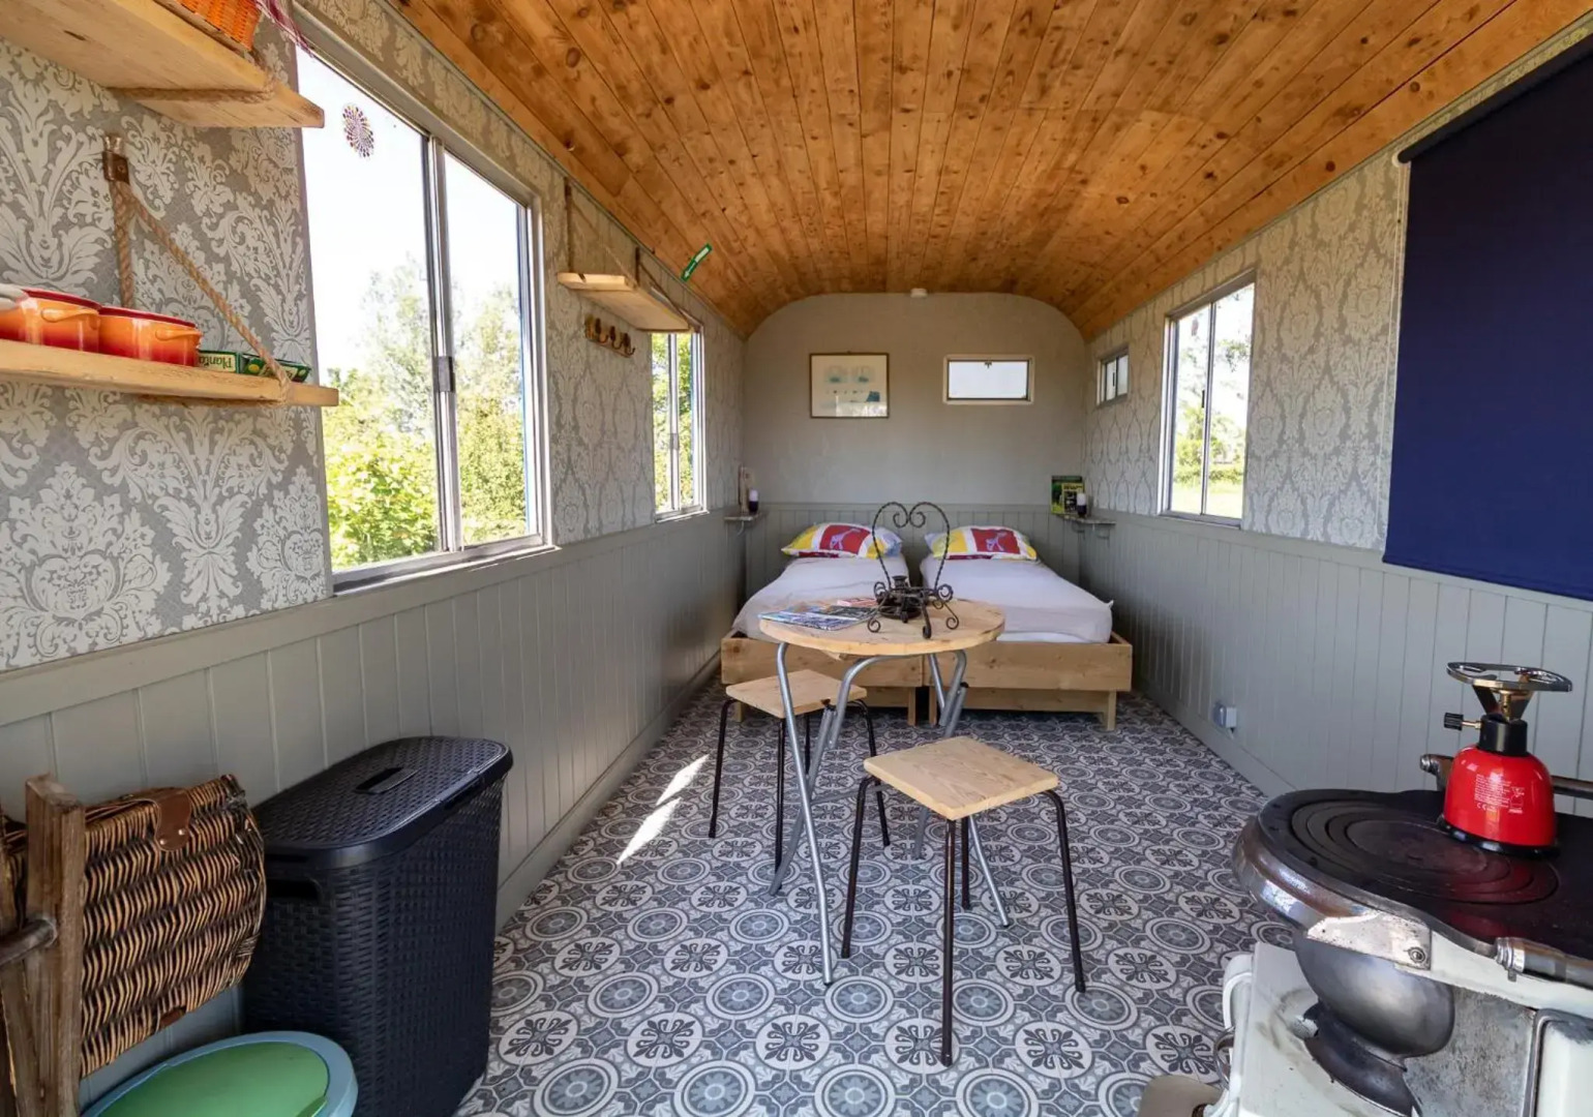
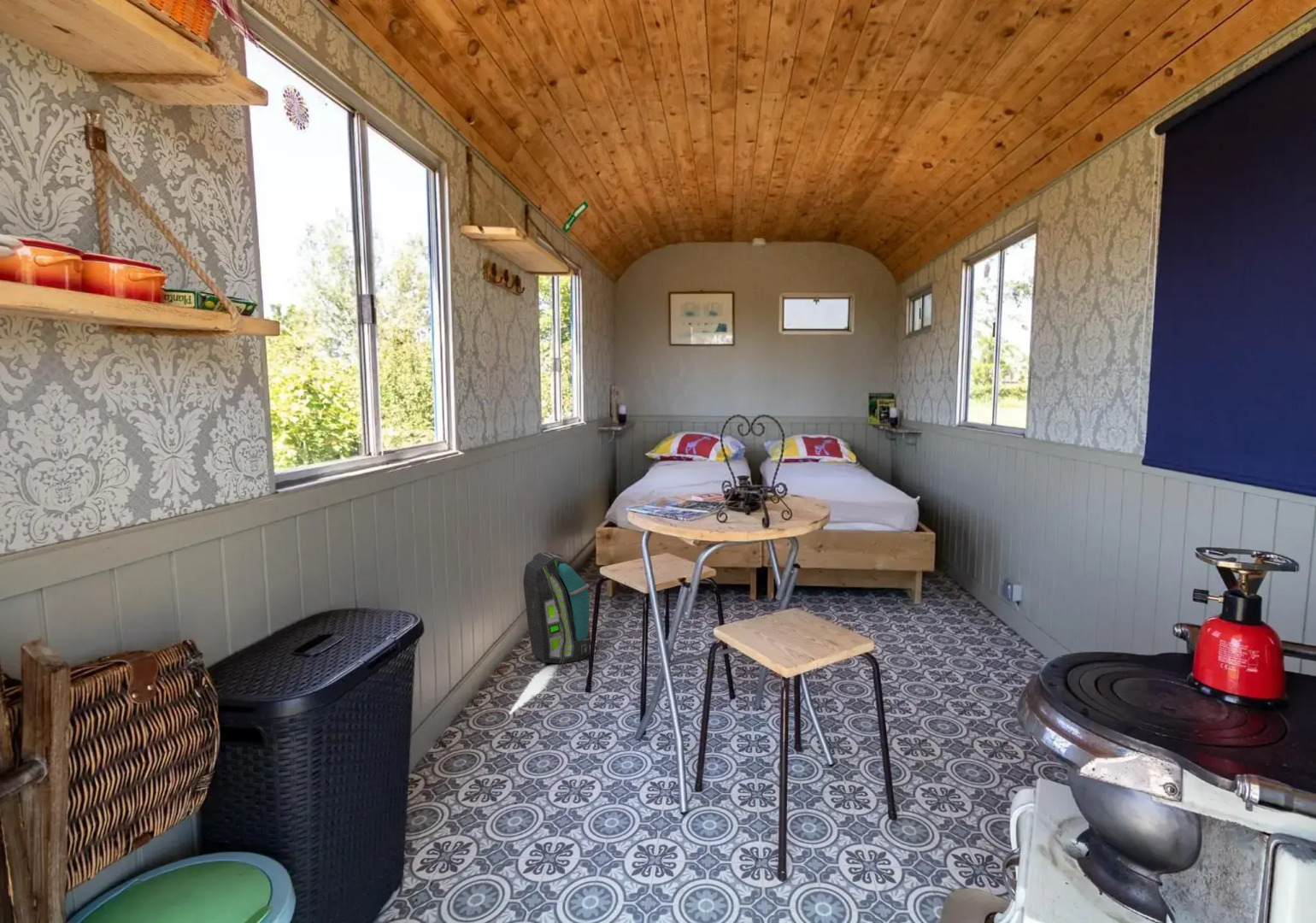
+ backpack (556, 604)
